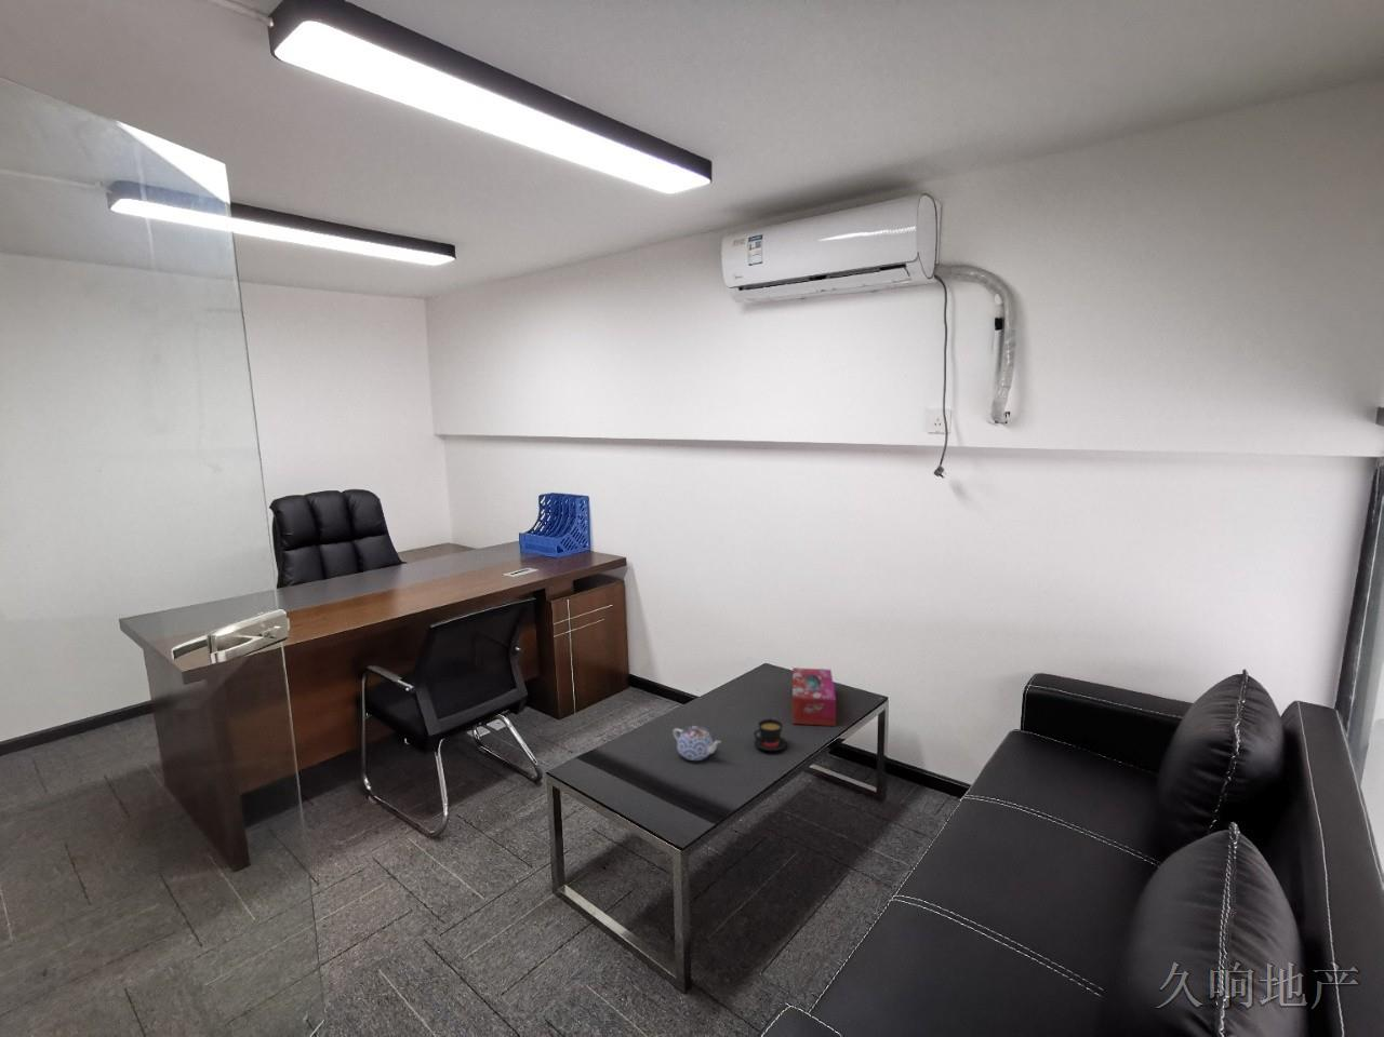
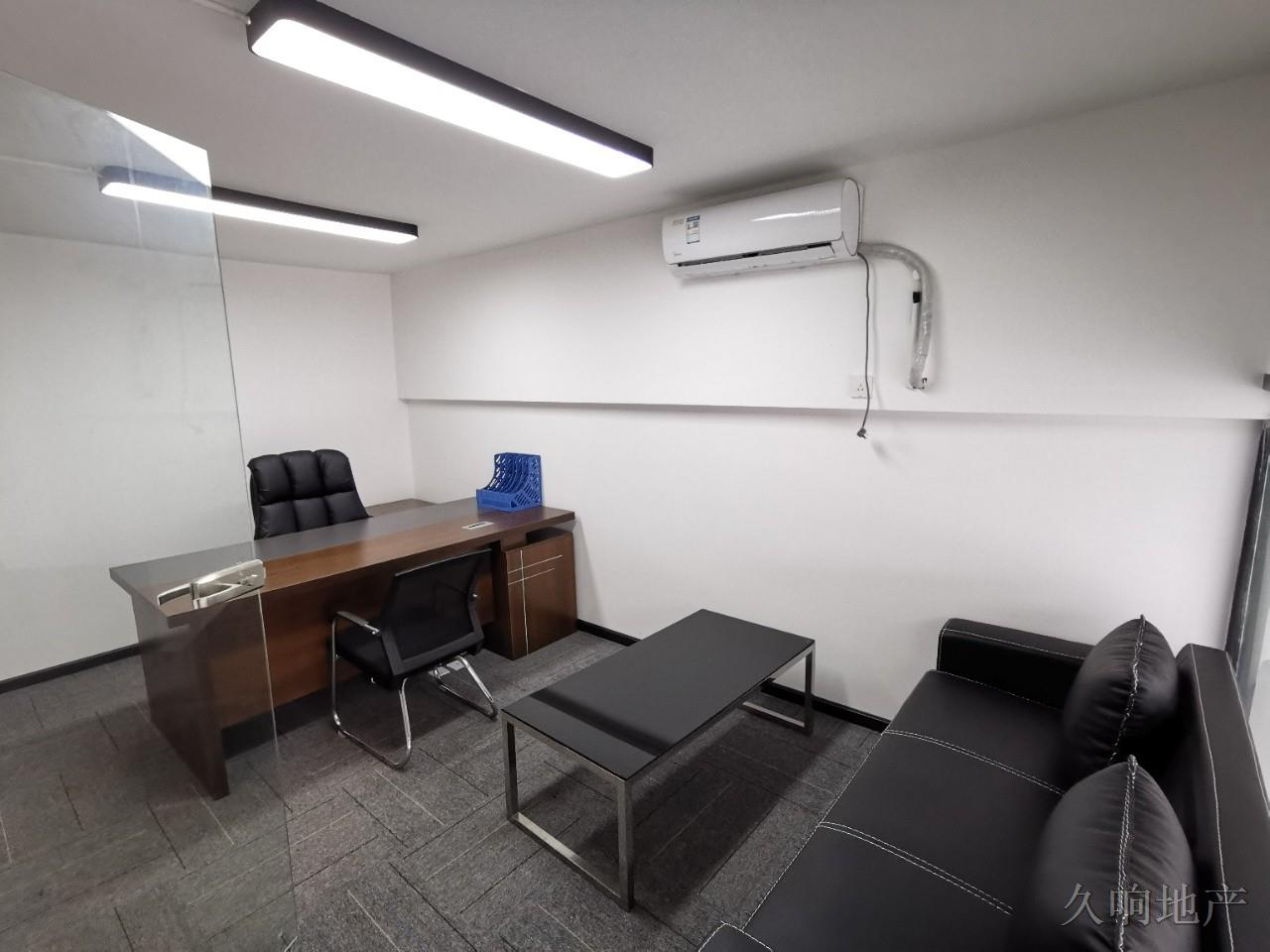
- teacup (768, 734)
- teapot (696, 741)
- tissue box (812, 695)
